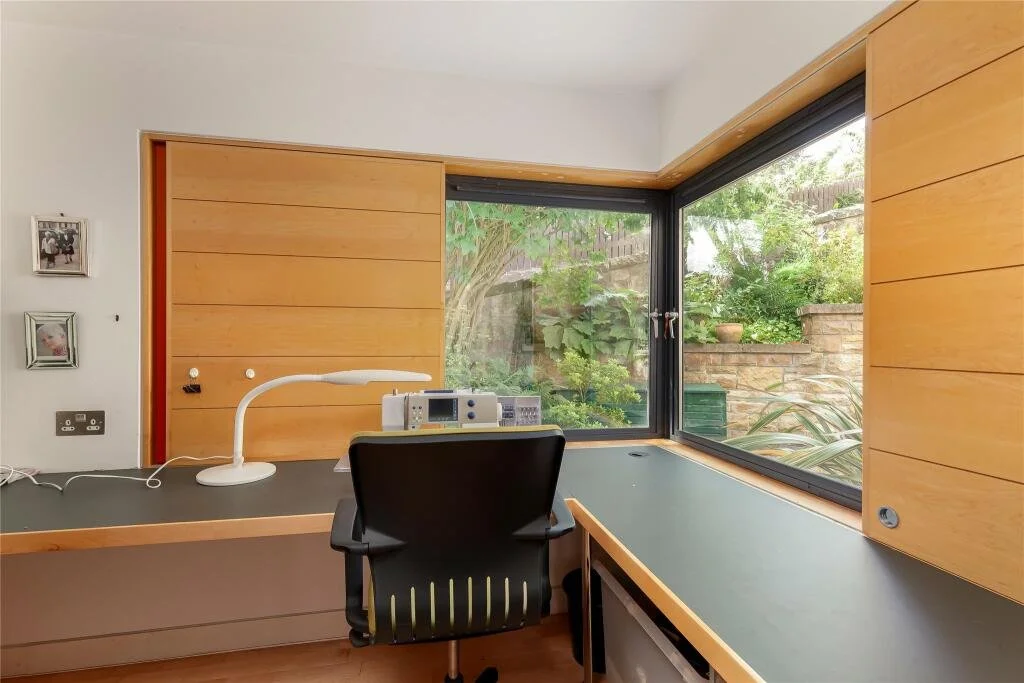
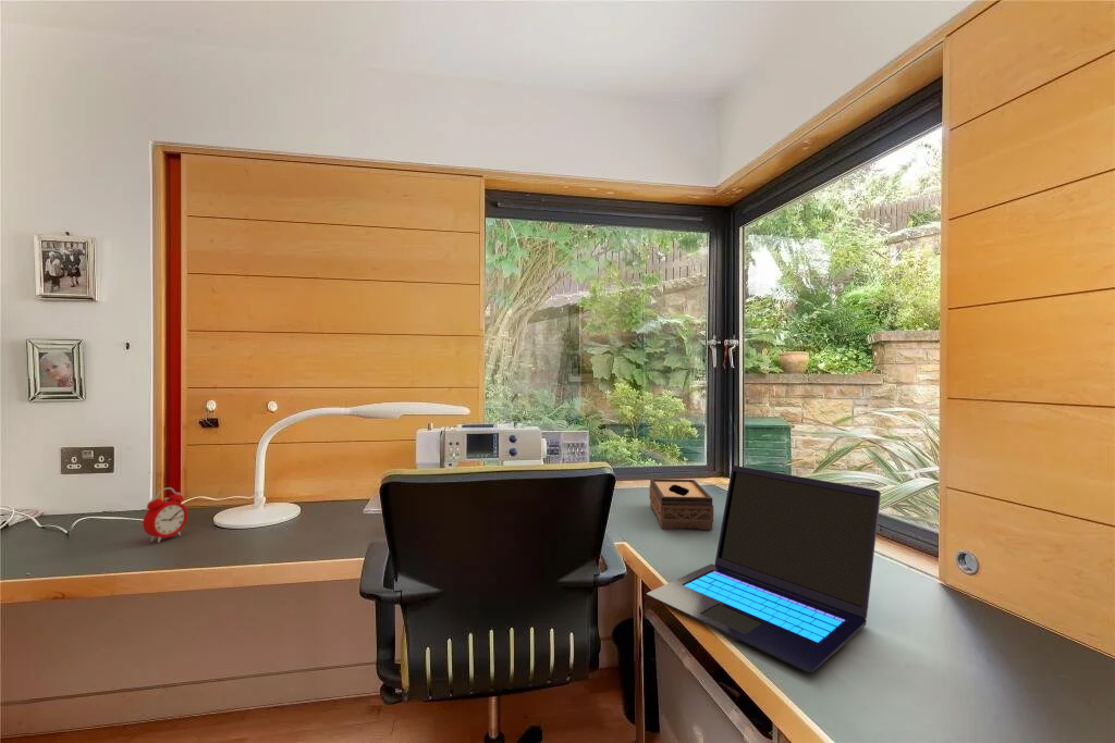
+ tissue box (678, 501)
+ alarm clock (166, 512)
+ laptop (761, 545)
